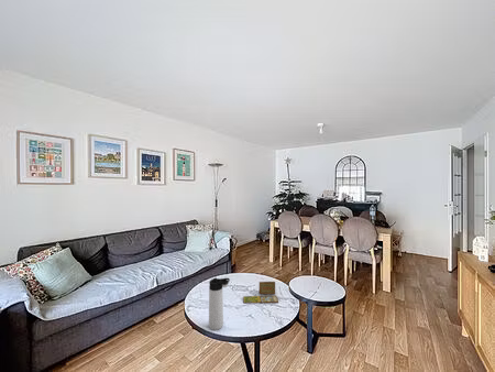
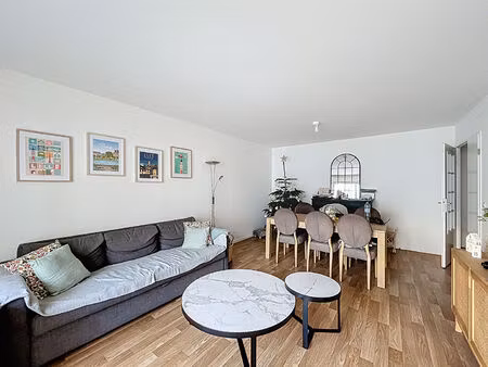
- board game (260, 292)
- thermos bottle (219, 302)
